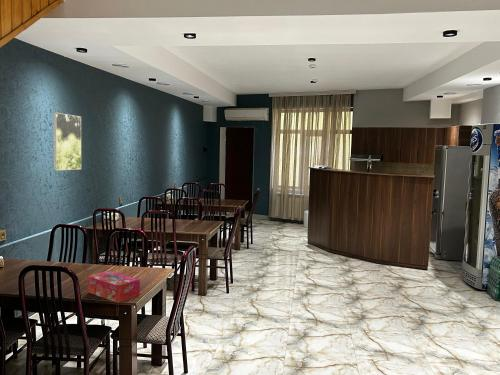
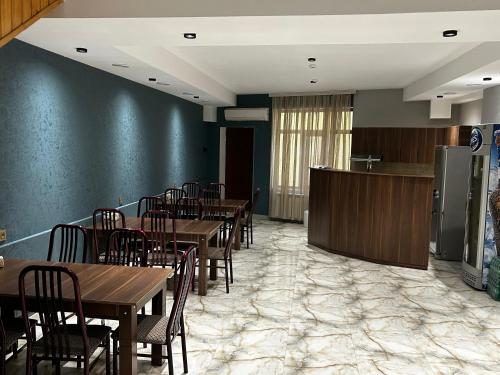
- tissue box (113, 285)
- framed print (68, 142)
